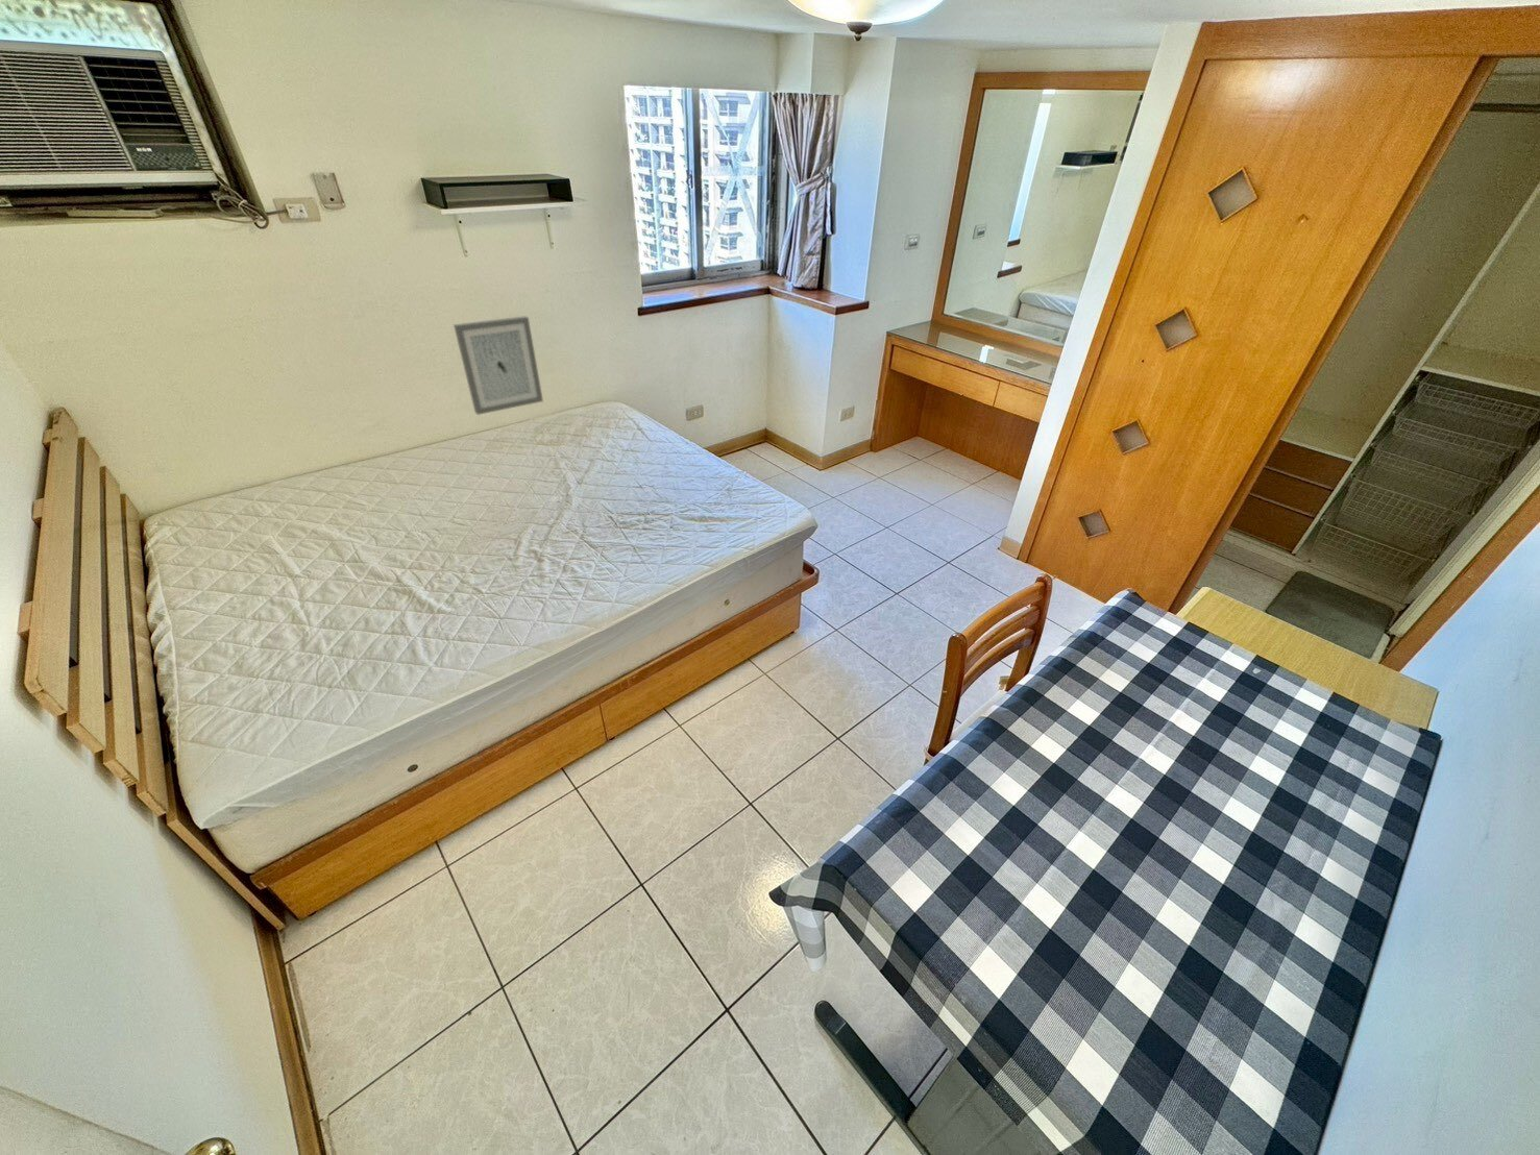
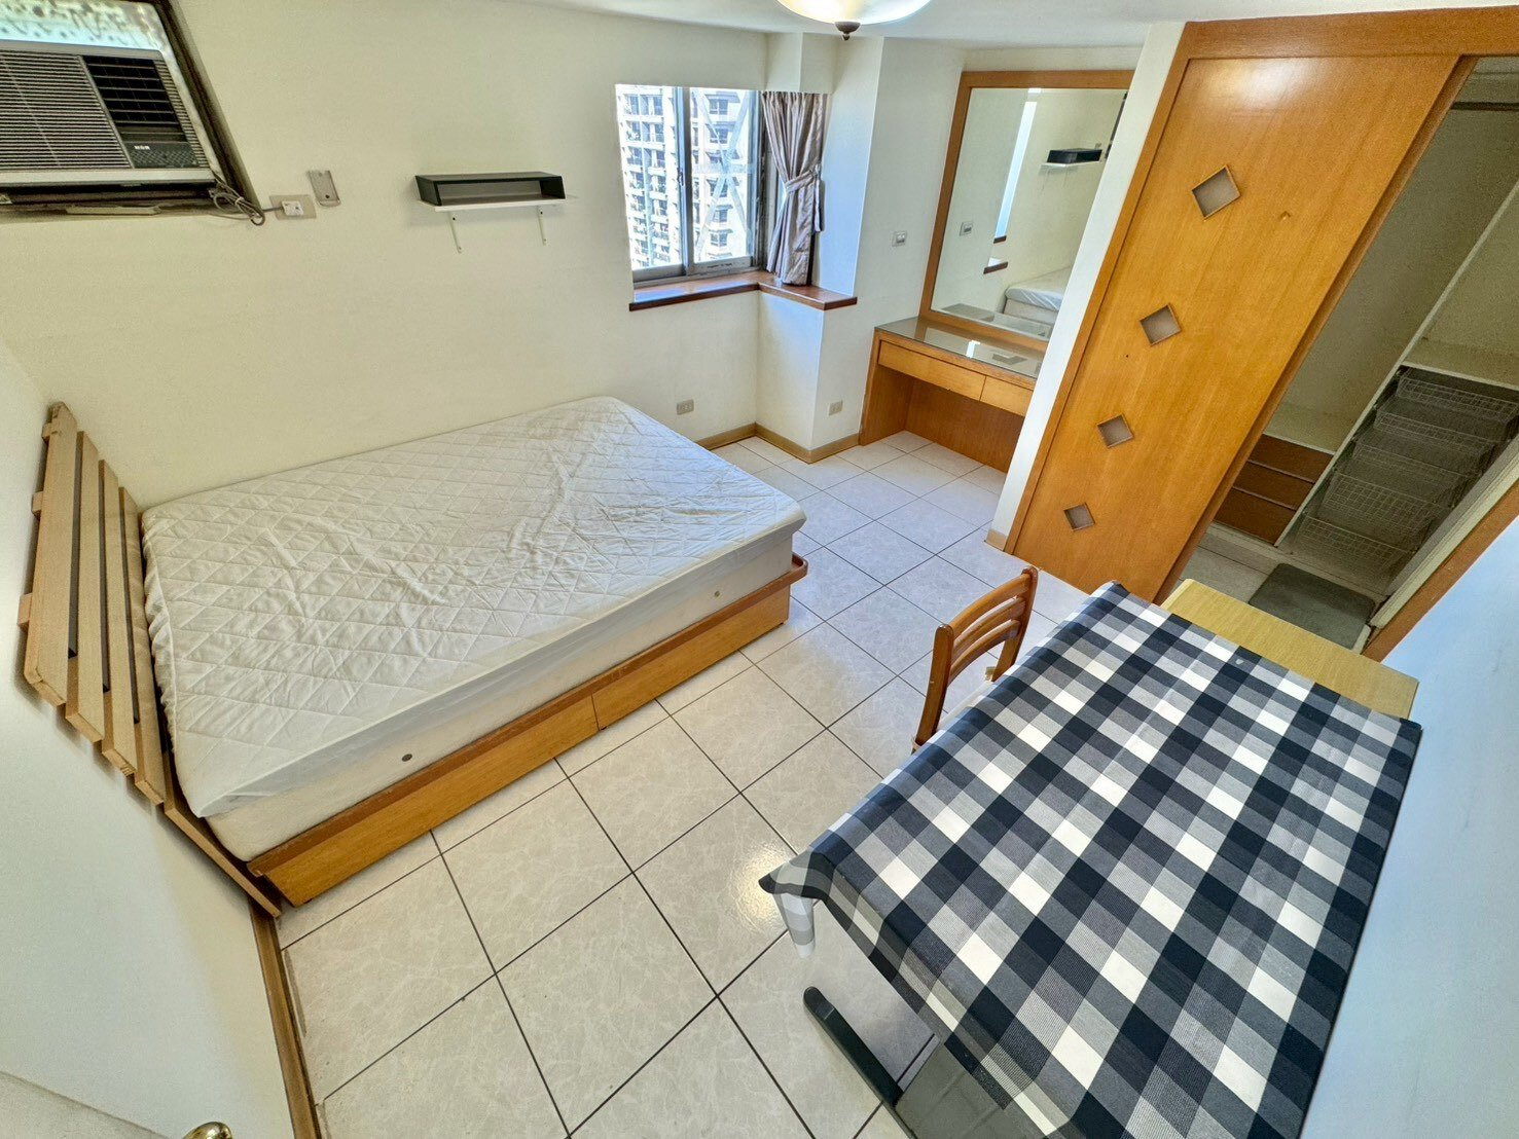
- wall art (500, 365)
